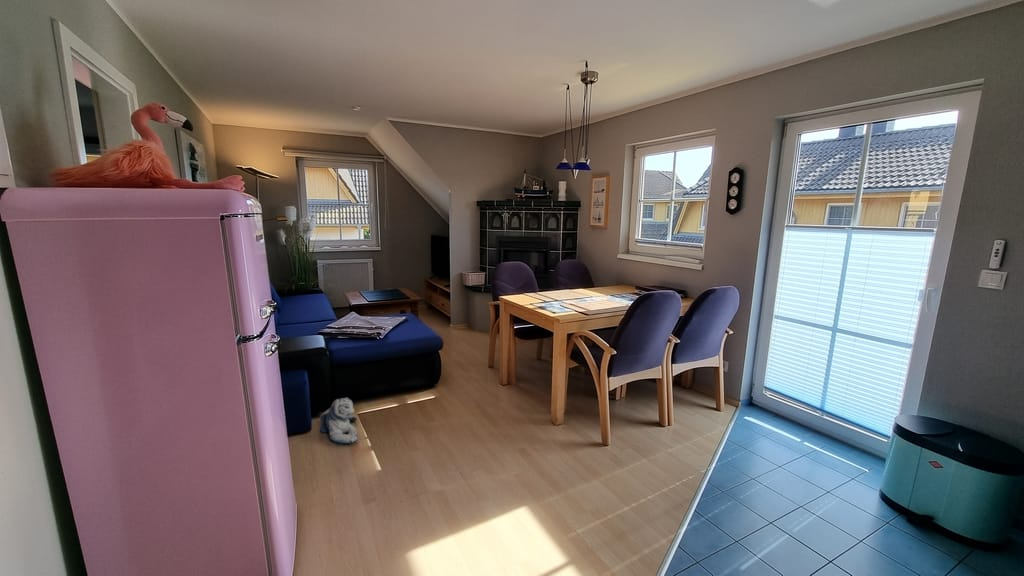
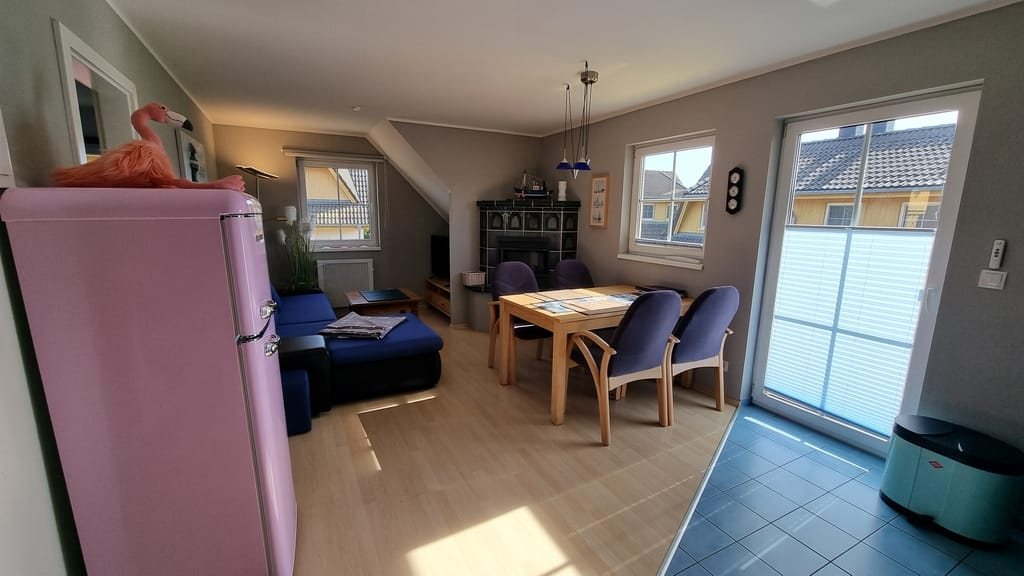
- plush toy (342, 413)
